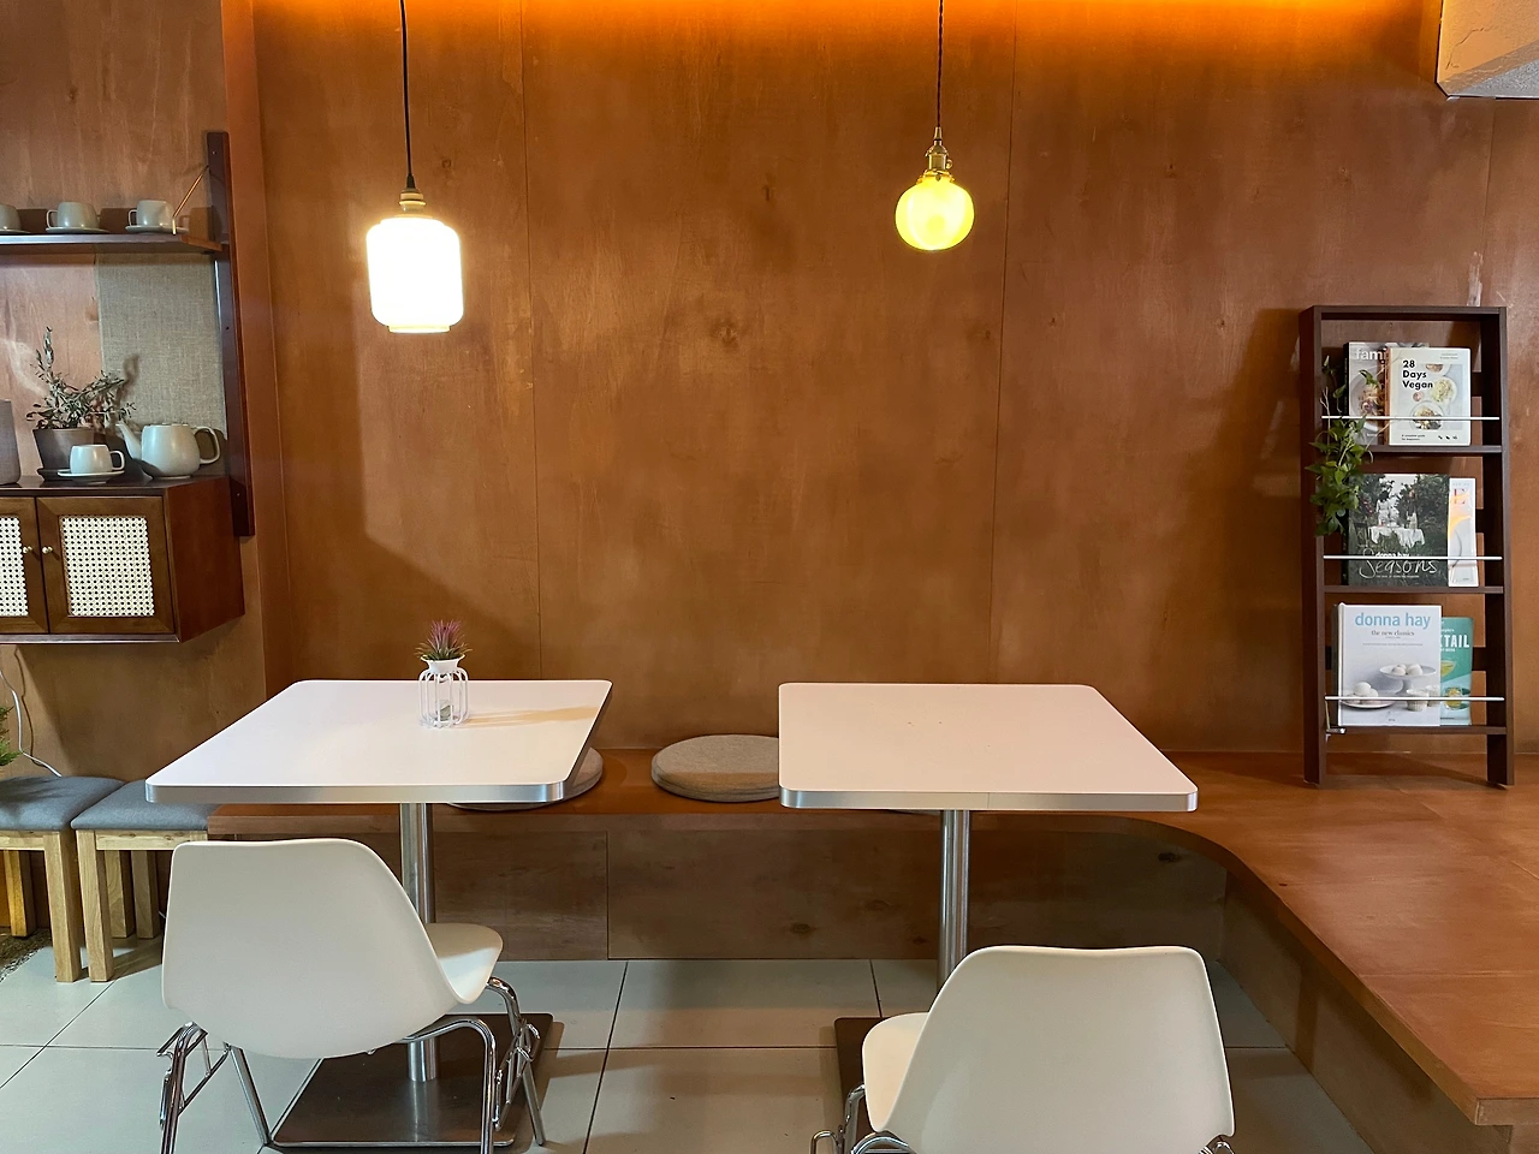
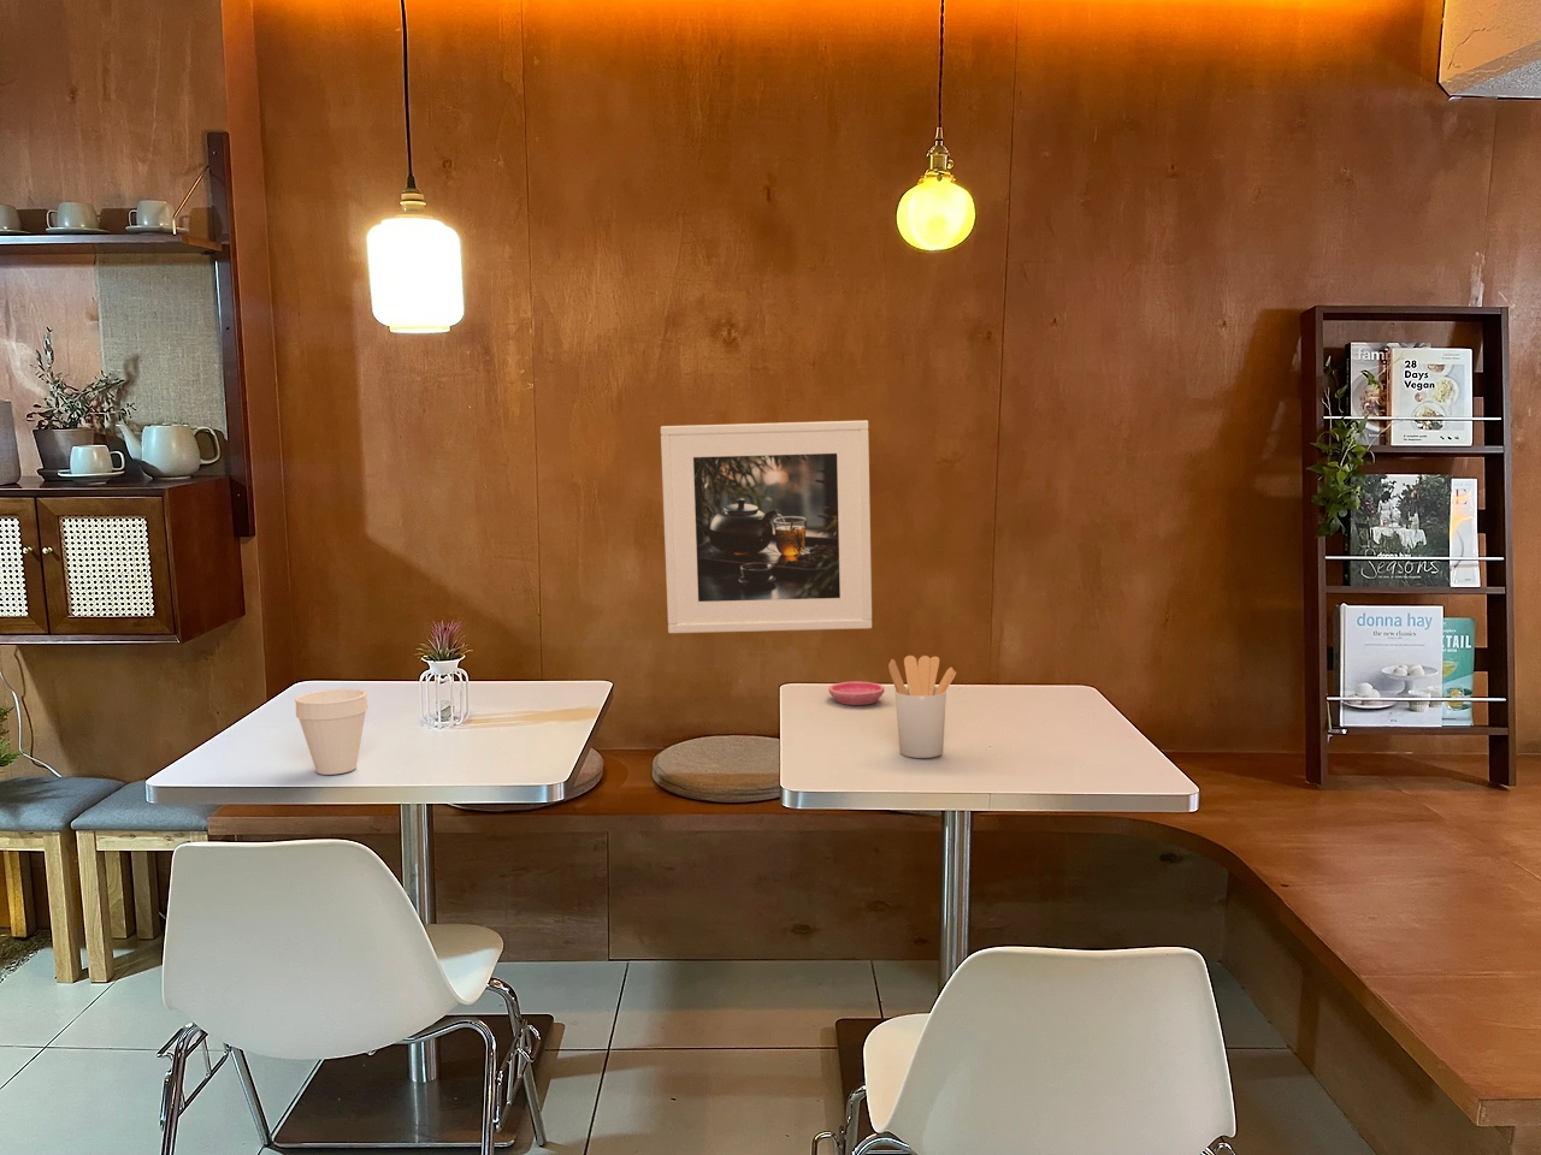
+ cup (334, 732)
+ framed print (767, 527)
+ utensil holder (920, 702)
+ saucer (855, 693)
